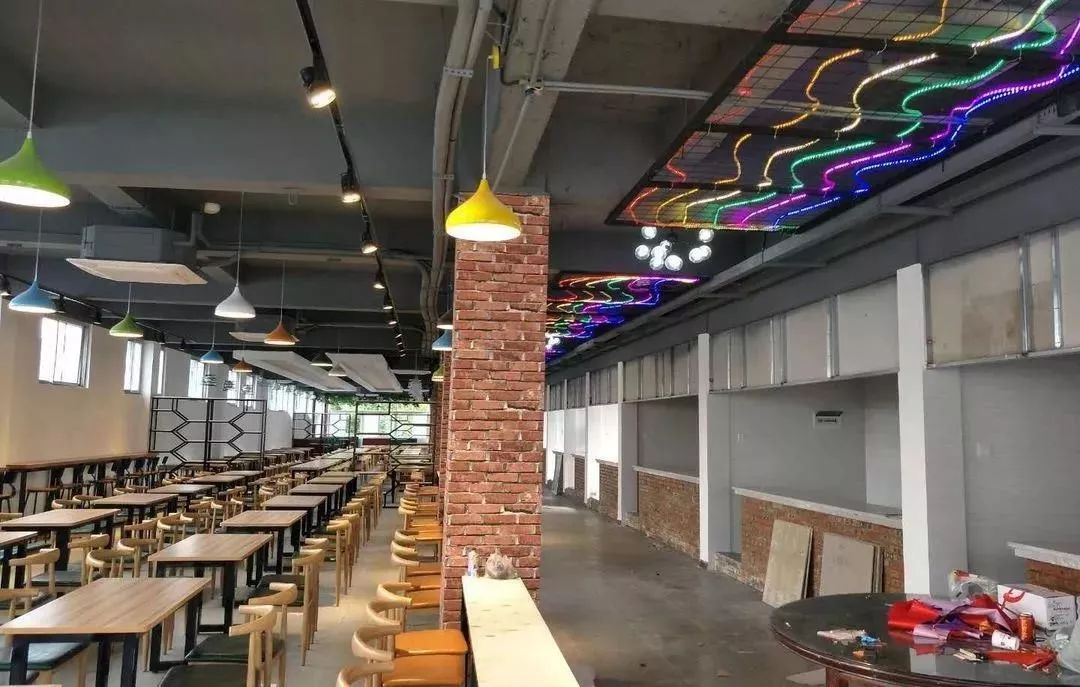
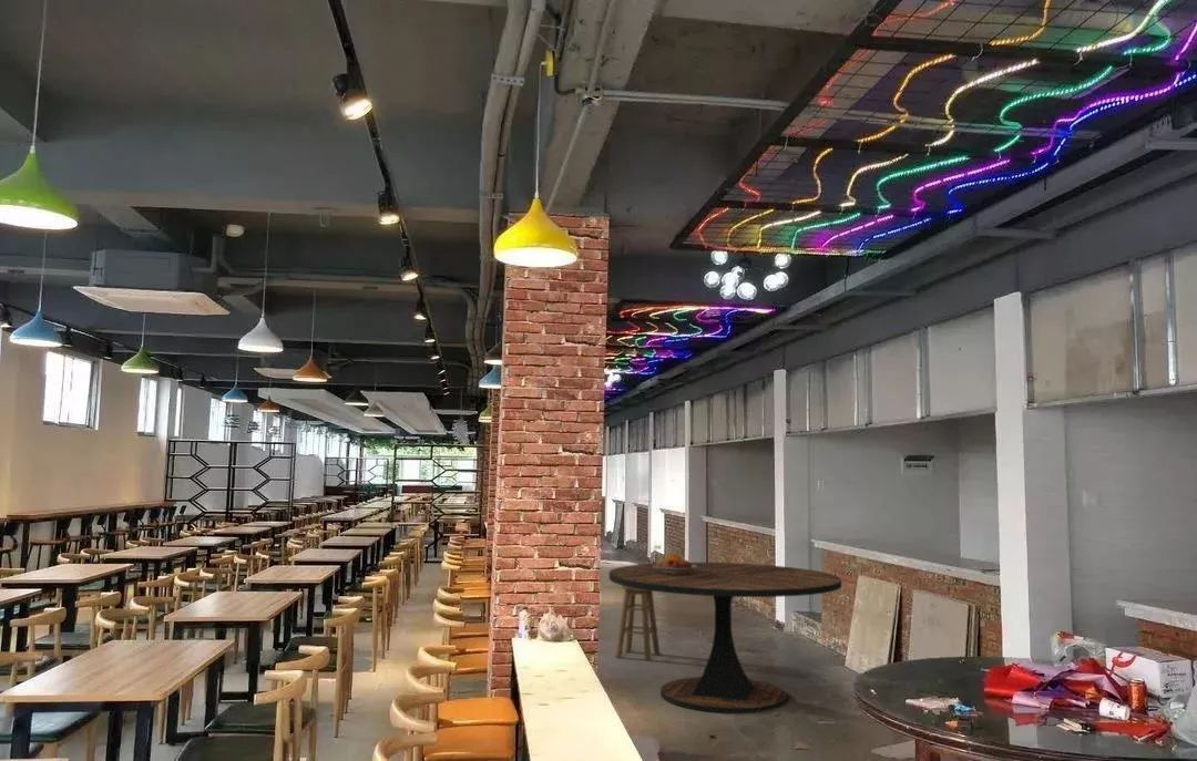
+ bar stool (633, 620)
+ fruit bowl (674, 564)
+ dining table (723, 634)
